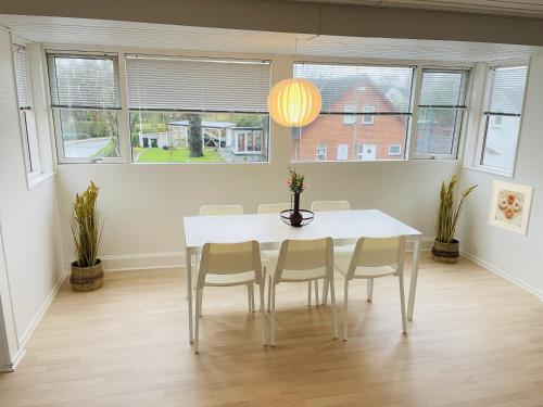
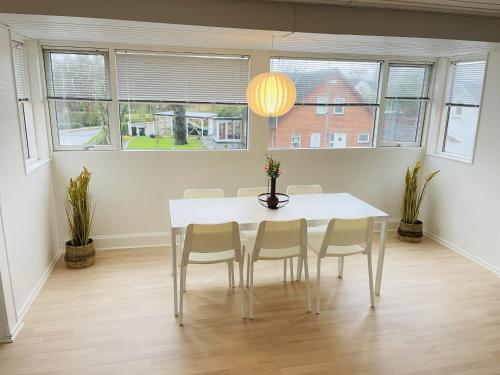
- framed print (509, 206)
